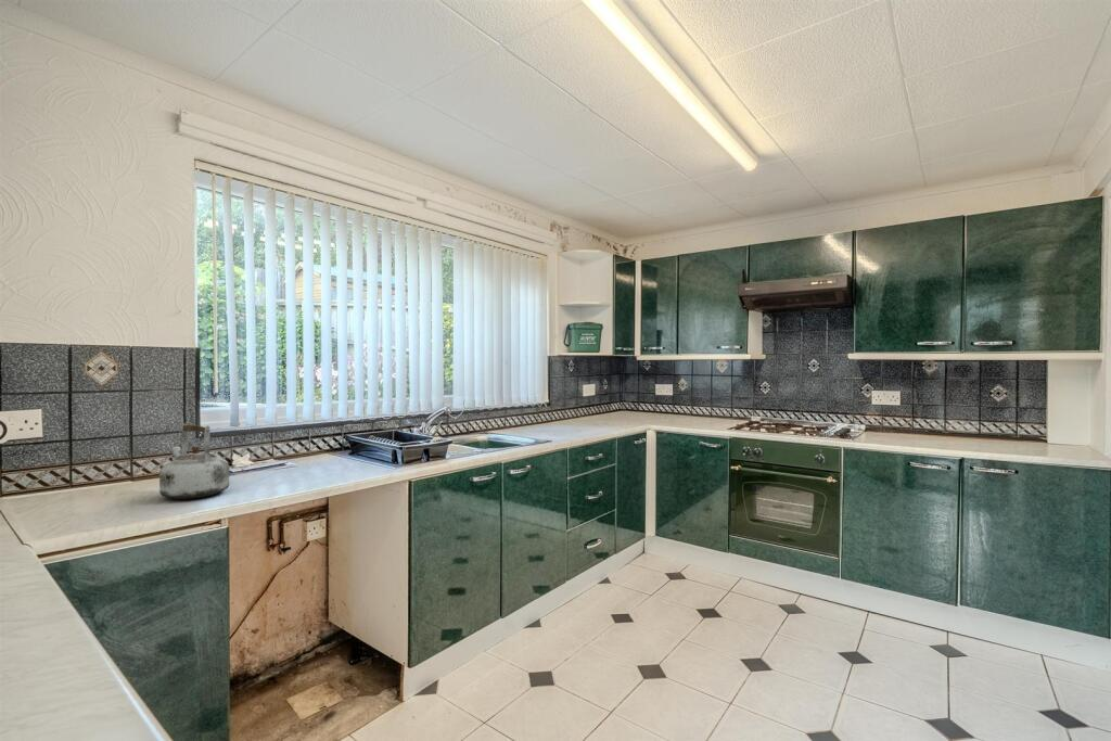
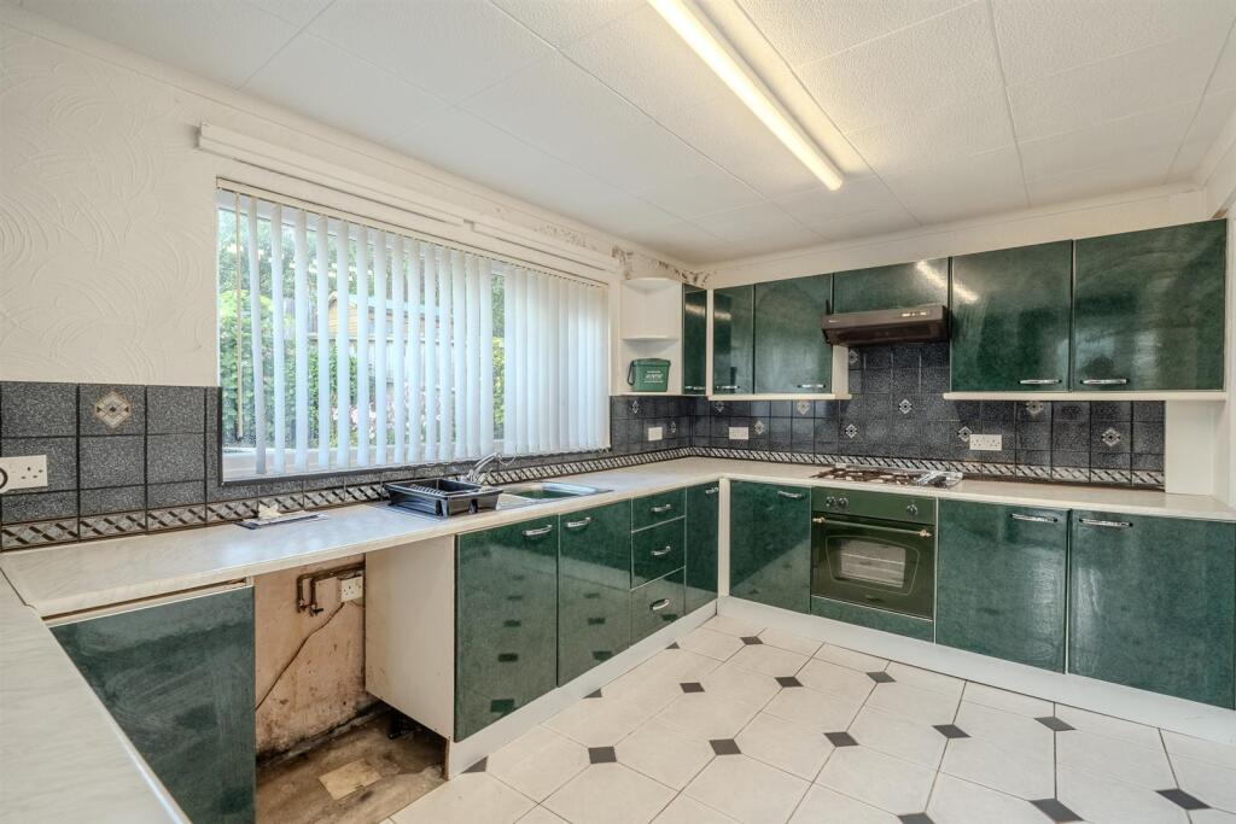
- kettle (191, 458)
